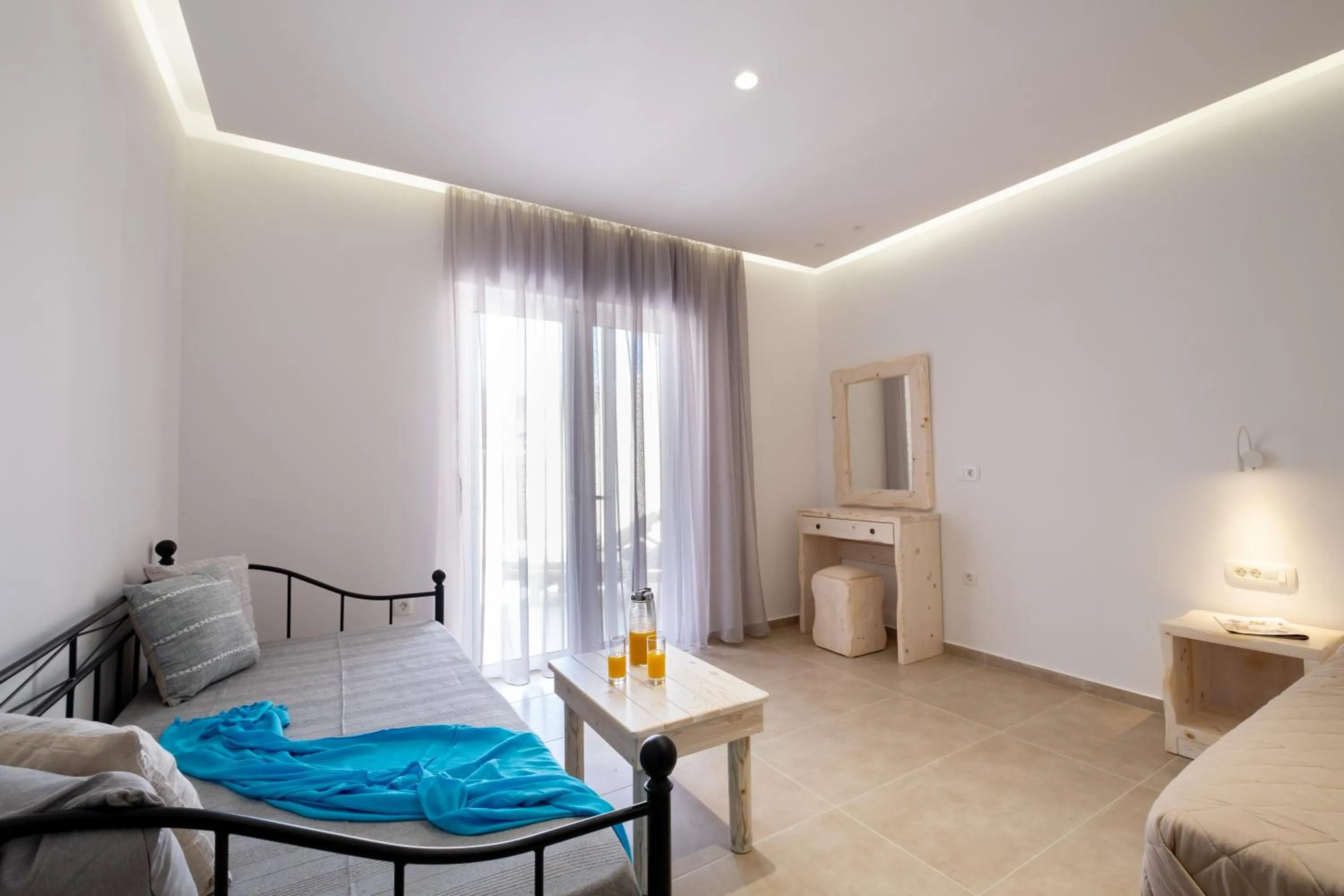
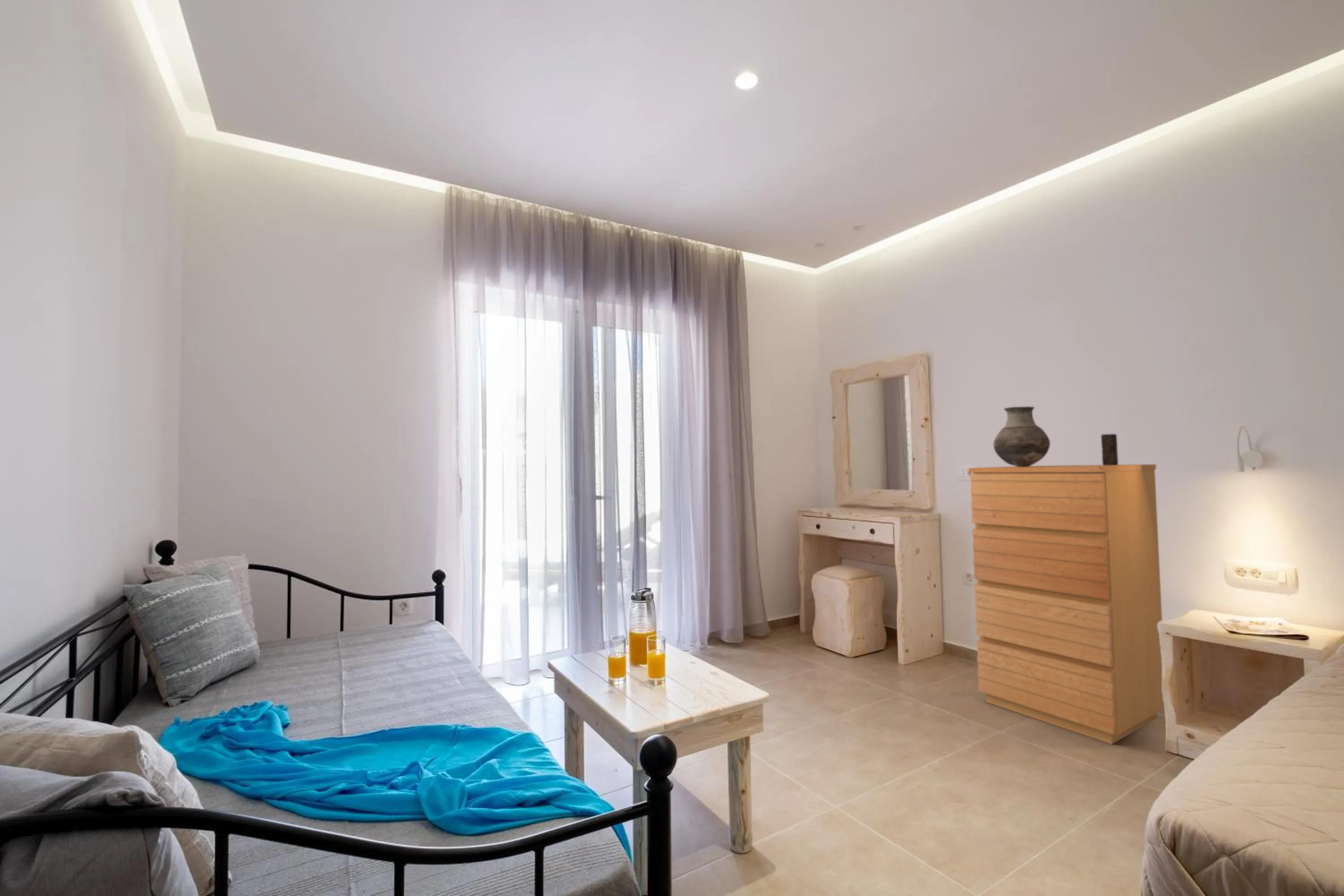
+ dresser (1064, 587)
+ candle (1109, 449)
+ vase (1021, 436)
